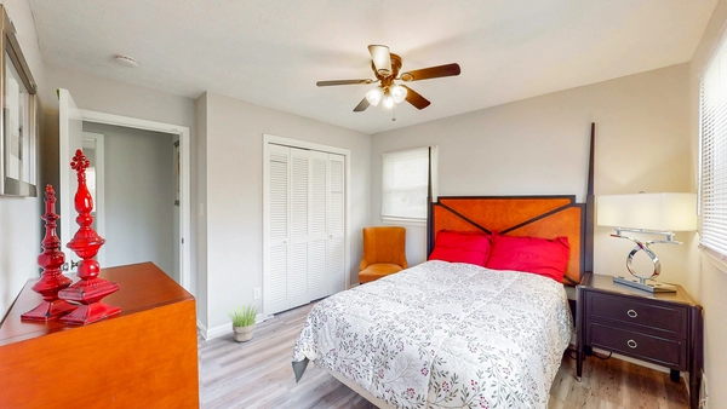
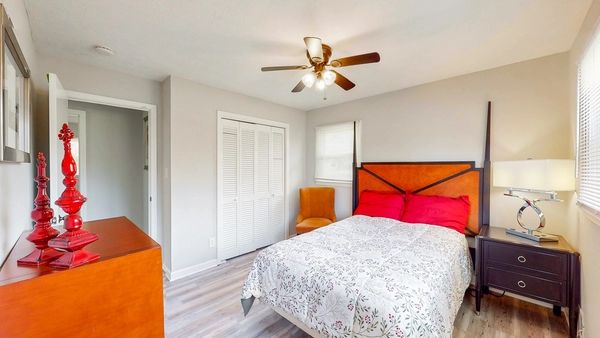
- potted plant (244, 323)
